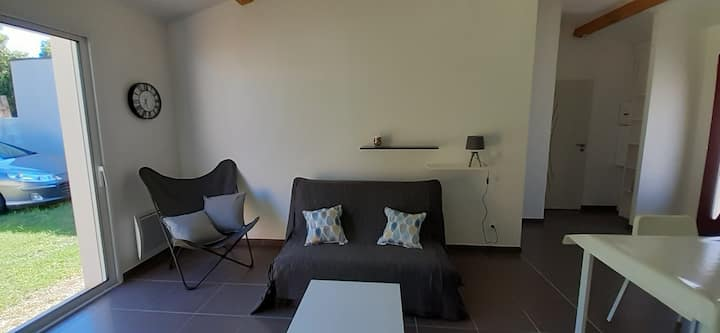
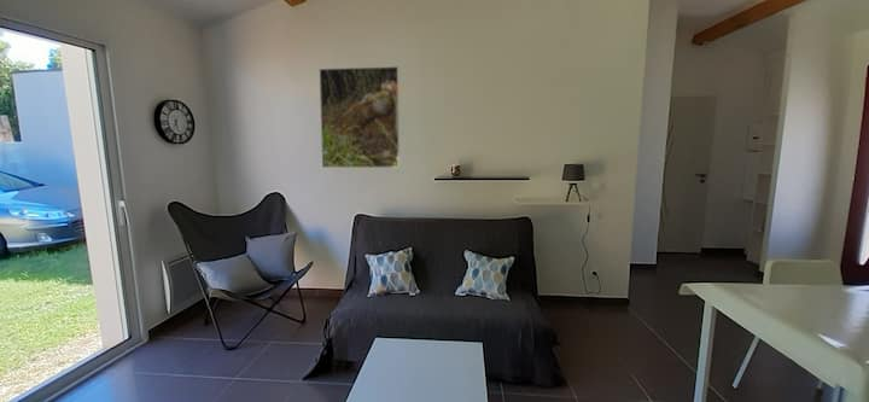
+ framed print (358, 118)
